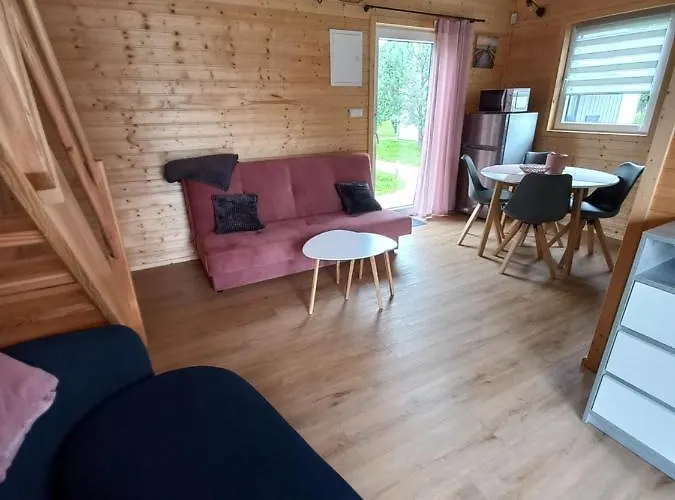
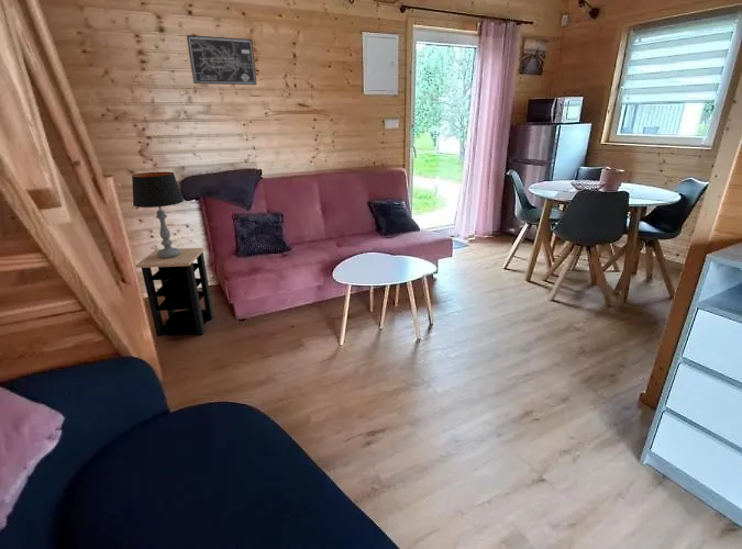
+ table lamp (162, 215)
+ wall art (223, 60)
+ side table (179, 292)
